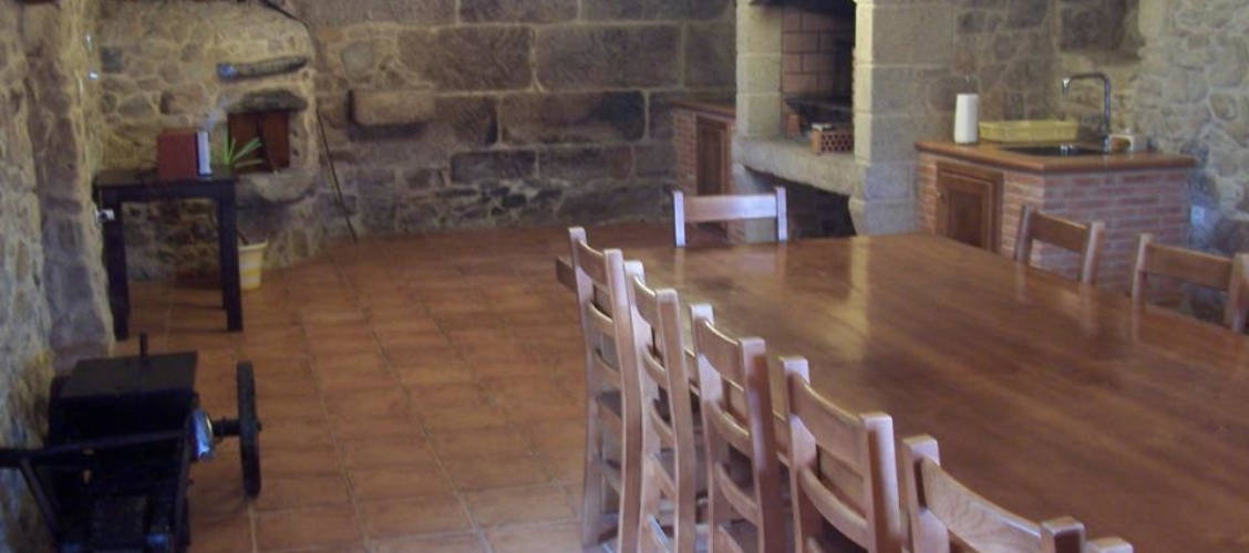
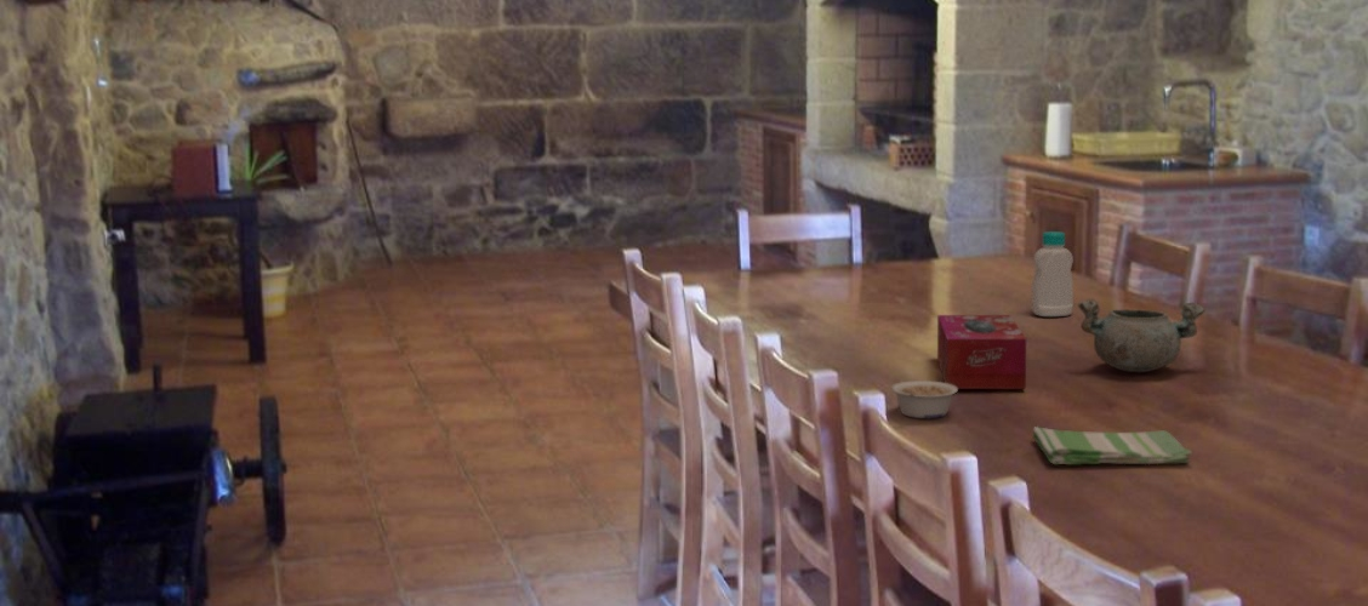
+ dish towel (1108, 444)
+ tissue box (979, 350)
+ decorative bowl (1139, 335)
+ legume (924, 398)
+ bottle (1053, 273)
